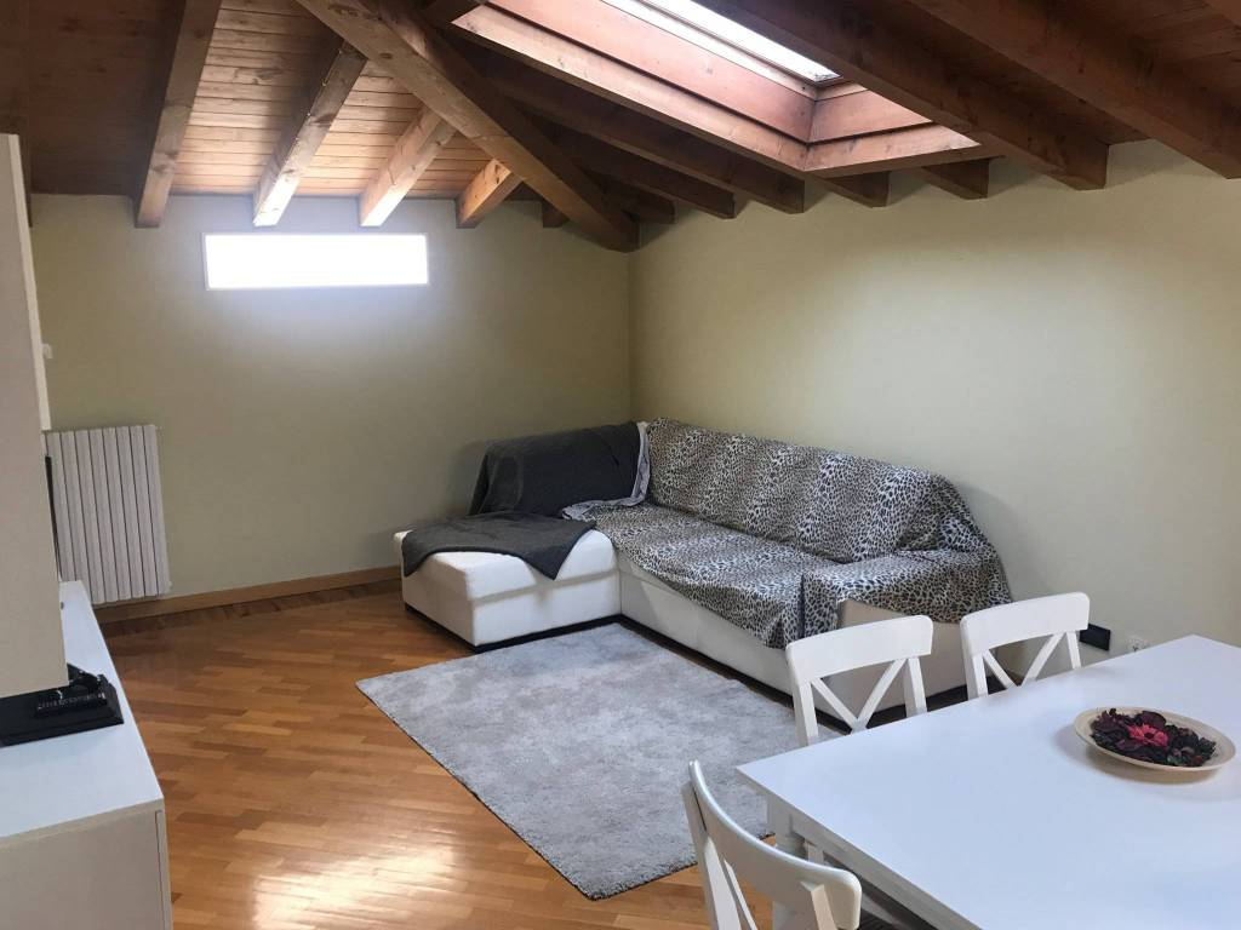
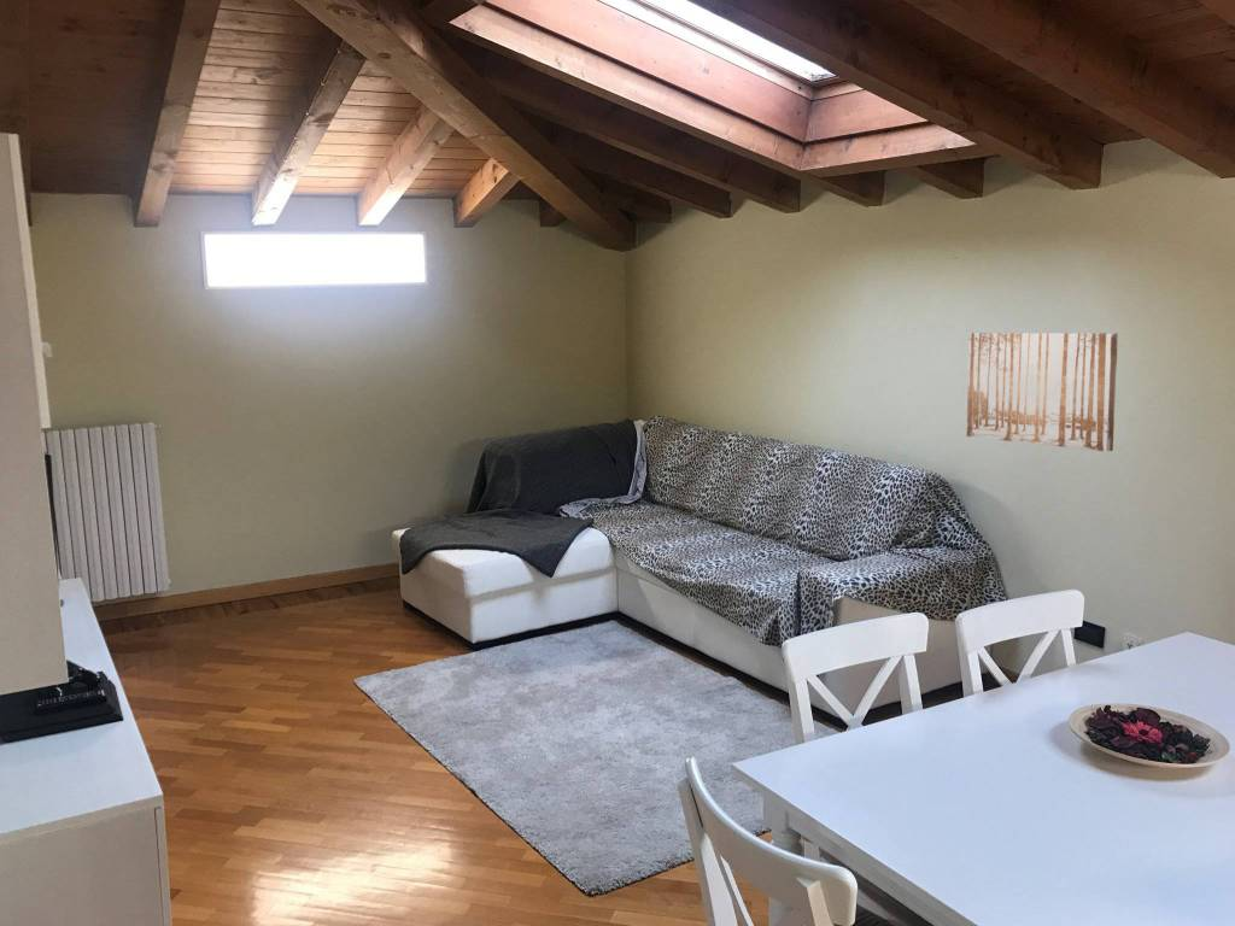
+ wall art (1036, 388)
